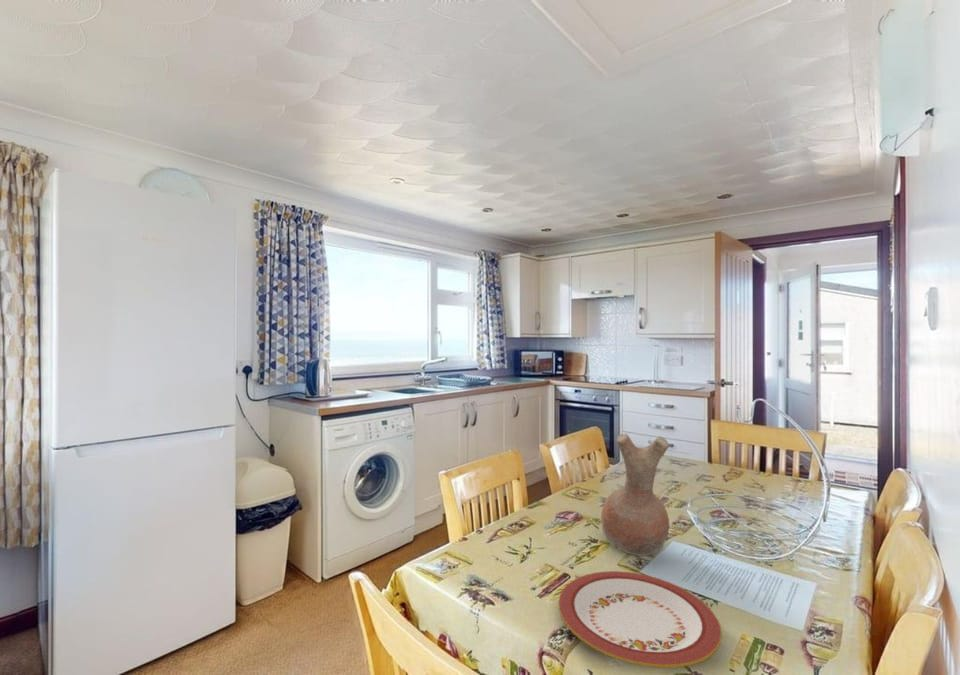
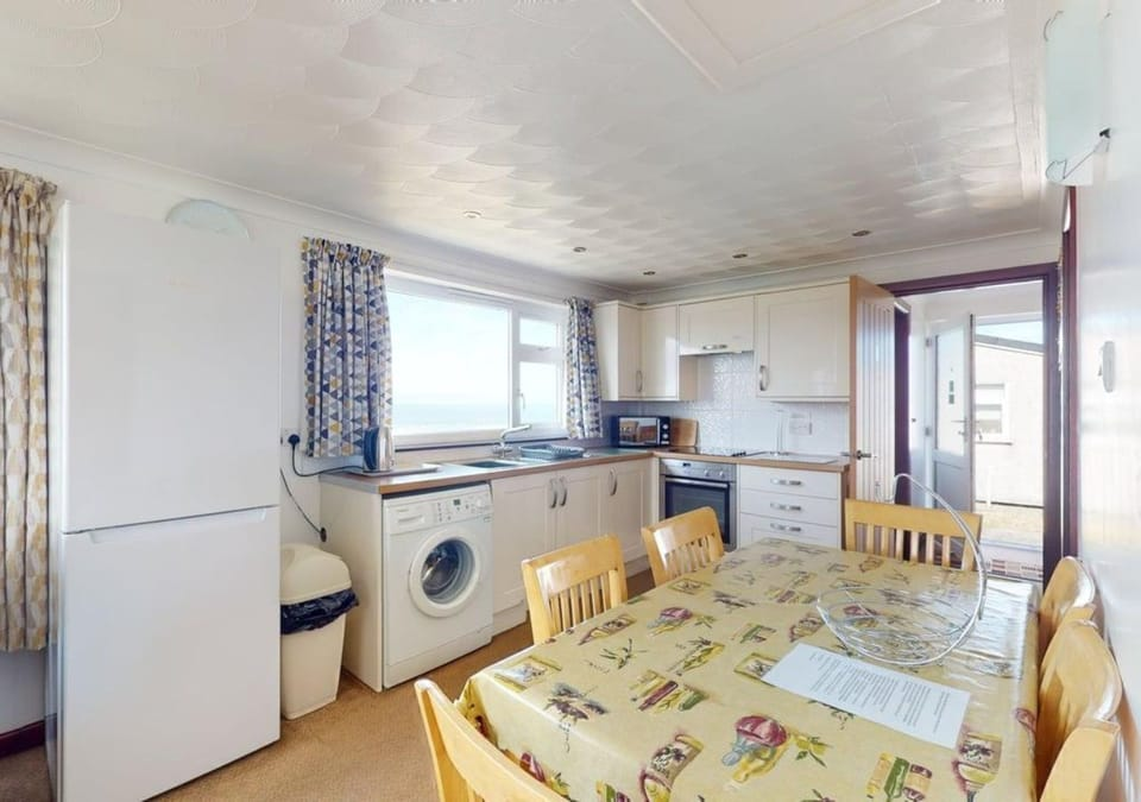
- vase (634, 487)
- plate (635, 616)
